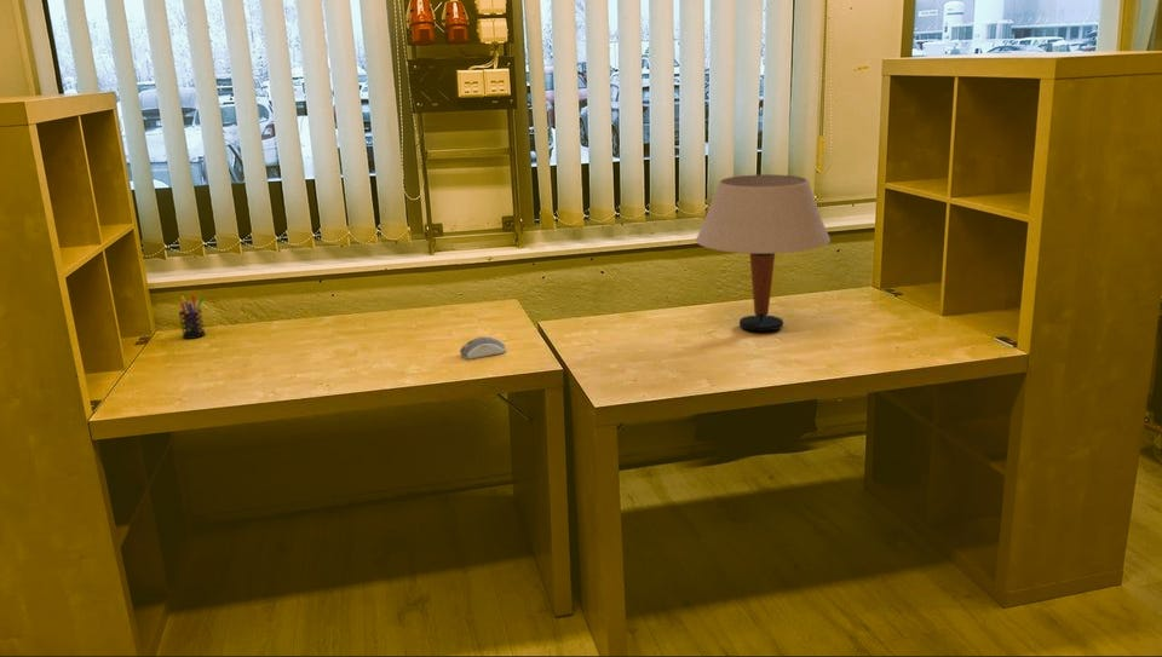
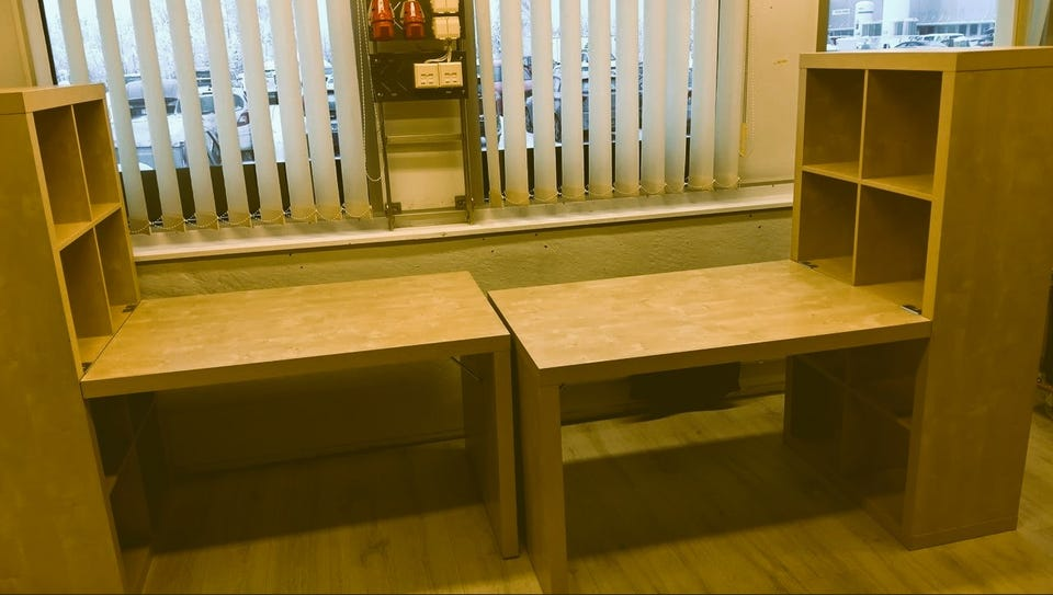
- pen holder (192, 313)
- computer mouse (482, 345)
- table lamp (761, 255)
